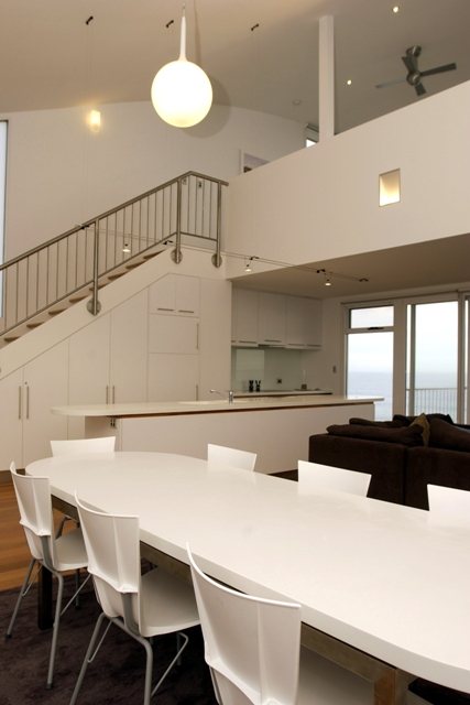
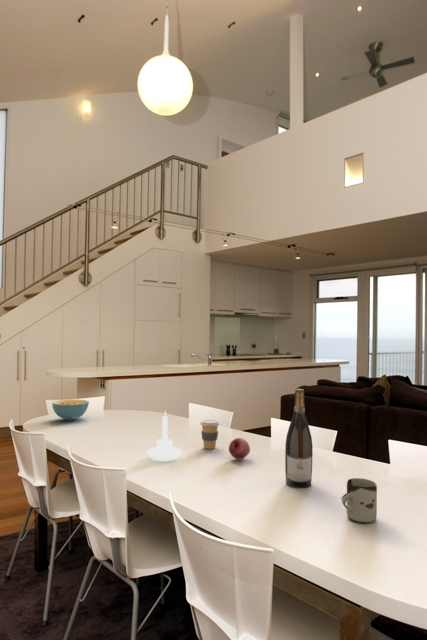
+ wine bottle (299, 436)
+ cereal bowl (70, 410)
+ cup (357, 501)
+ candle holder (164, 432)
+ fruit (239, 448)
+ coffee cup (209, 434)
